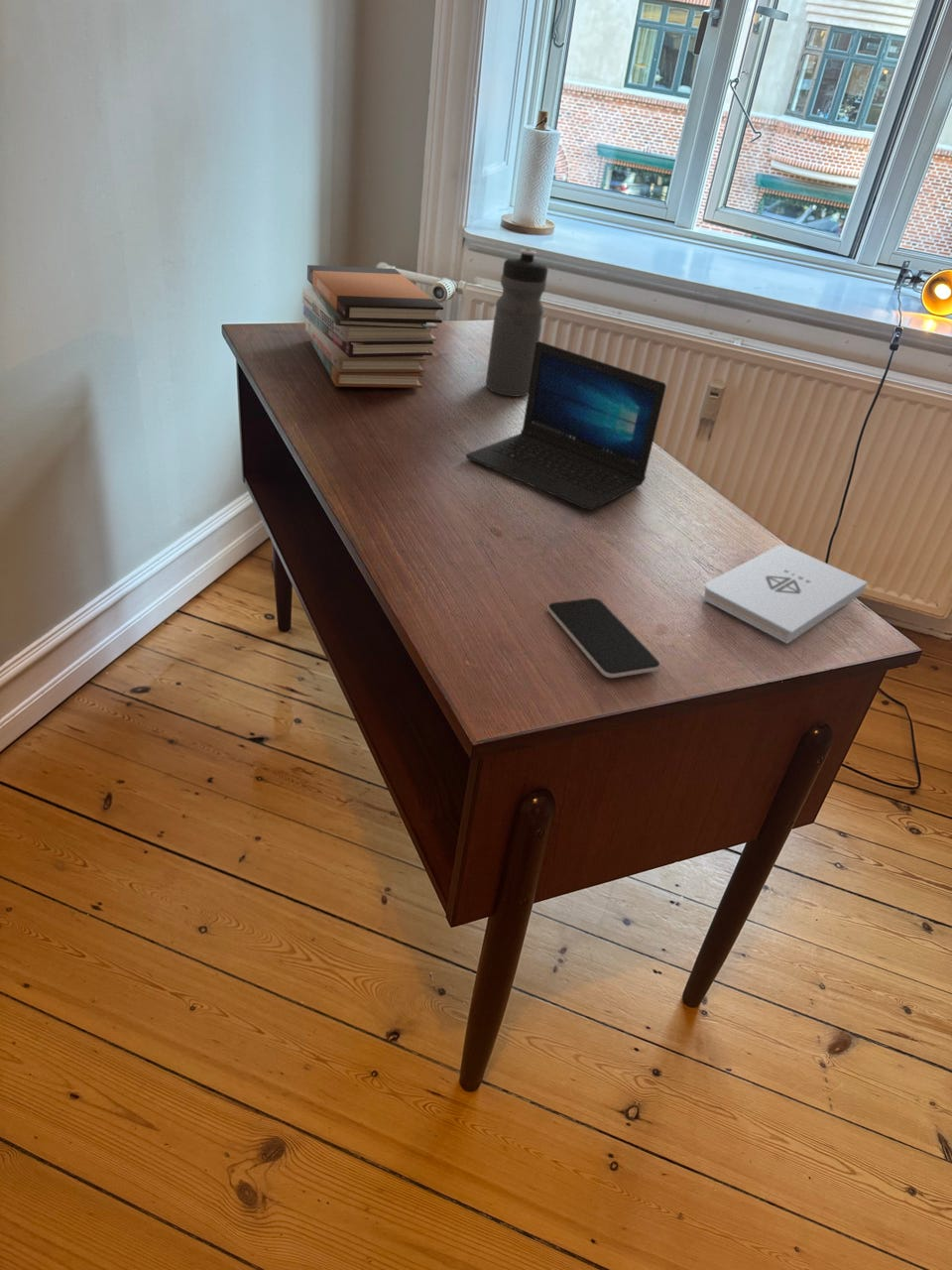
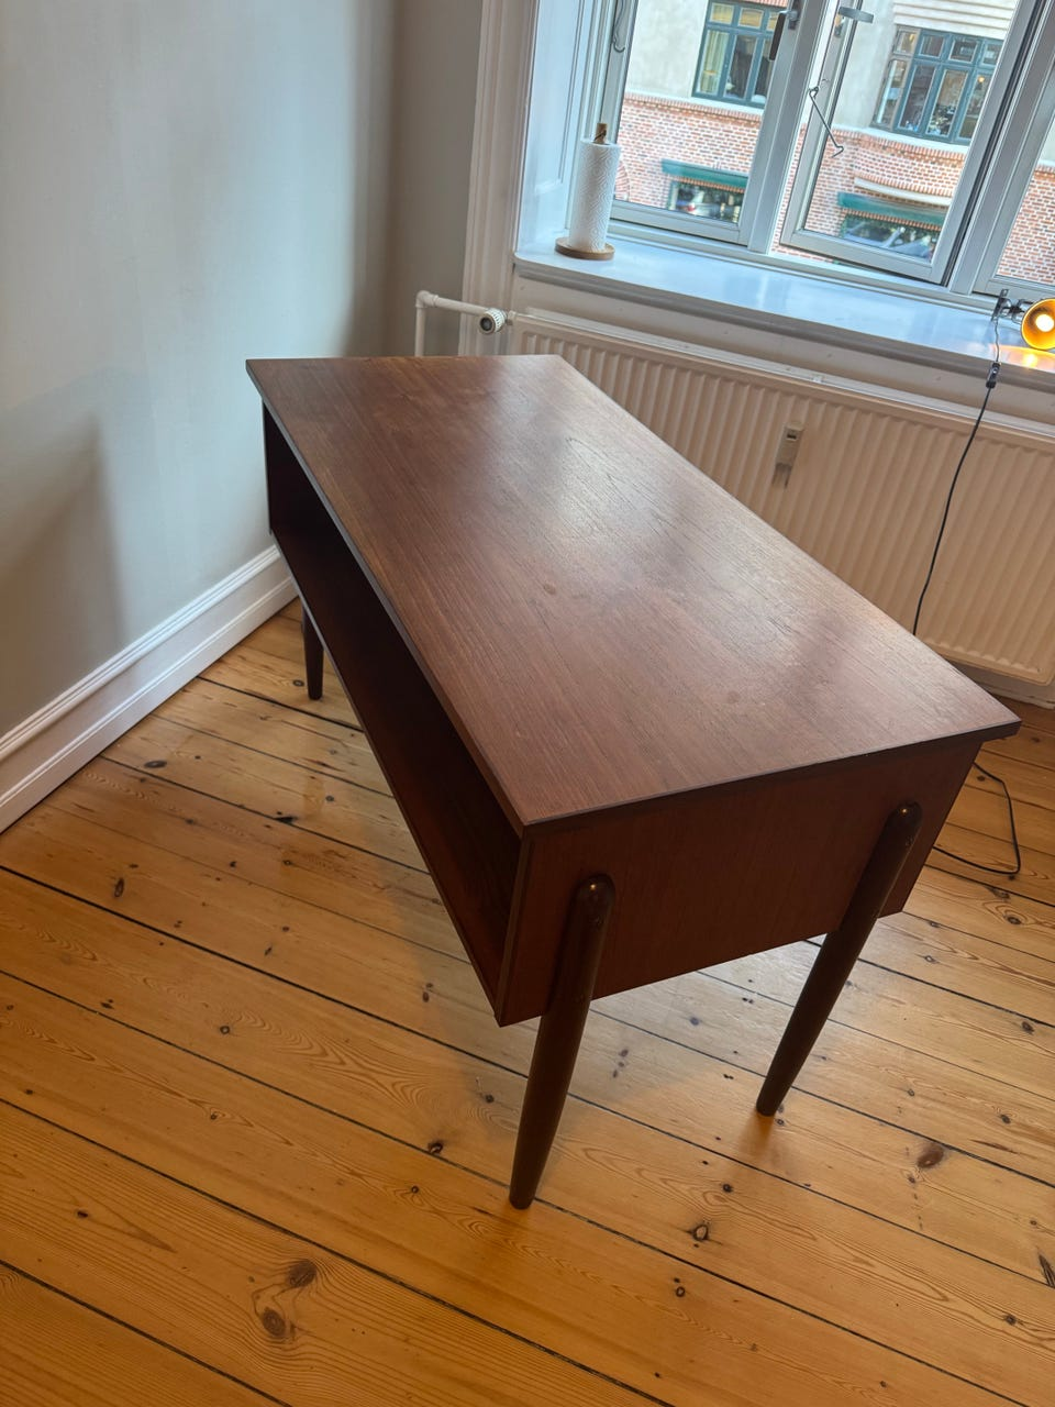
- notepad (784, 588)
- water bottle (518, 322)
- laptop (563, 422)
- book stack (367, 324)
- smartphone (601, 636)
